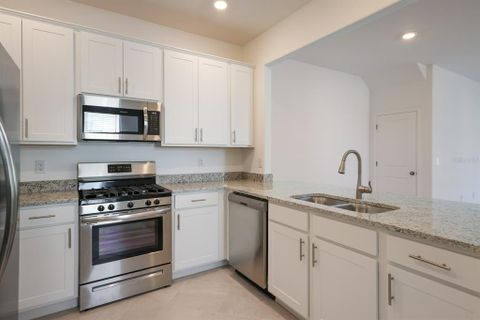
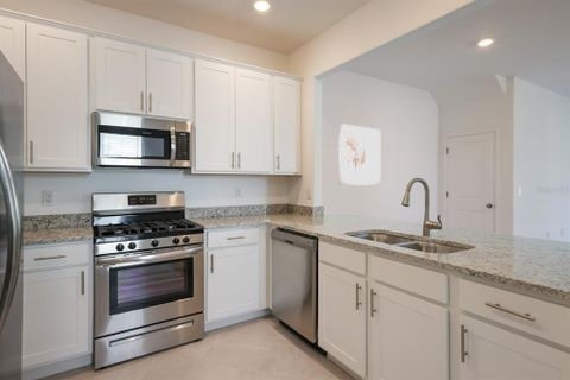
+ wall art (360, 156)
